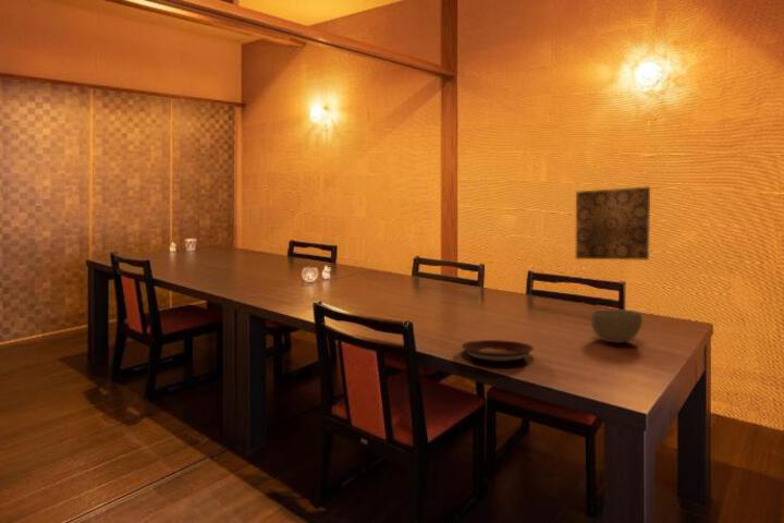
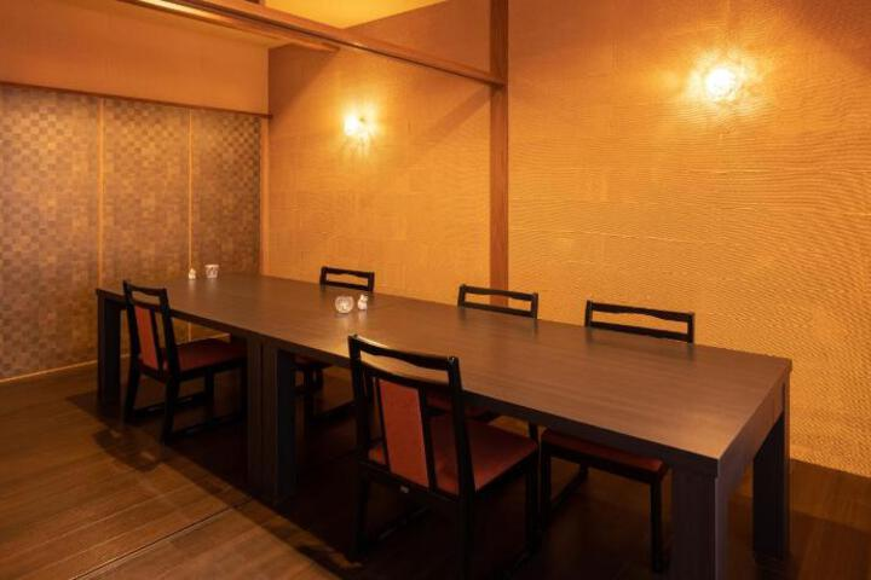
- wall art (611, 224)
- plate (497, 351)
- bowl (615, 326)
